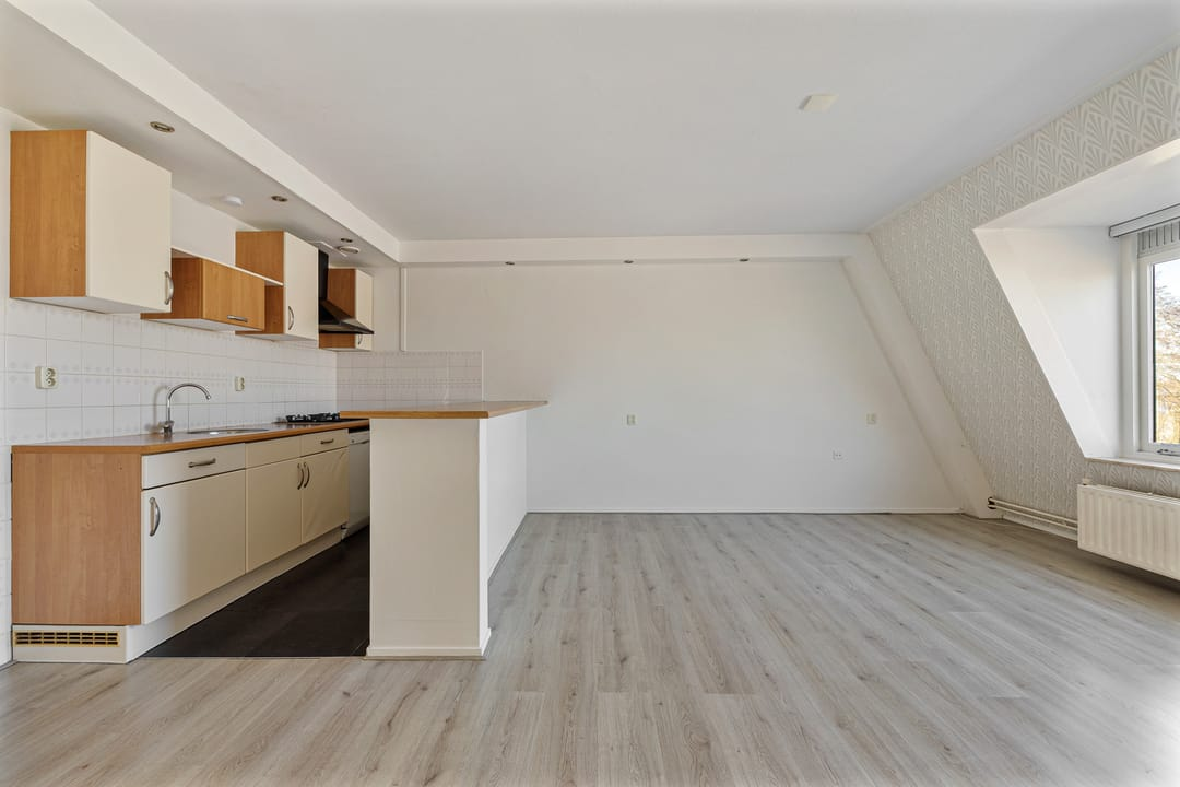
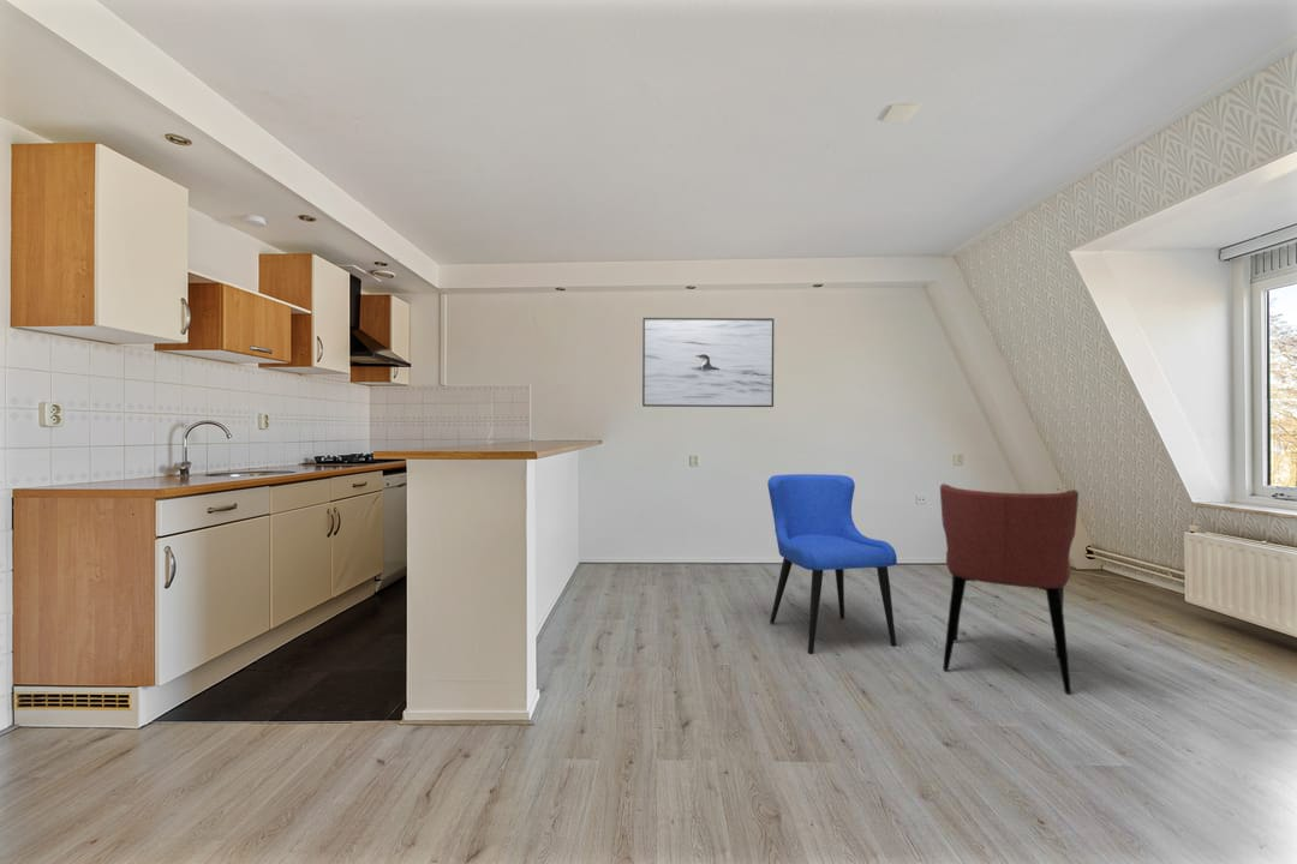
+ dining chair (827, 556)
+ dining chair (1005, 574)
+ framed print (707, 362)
